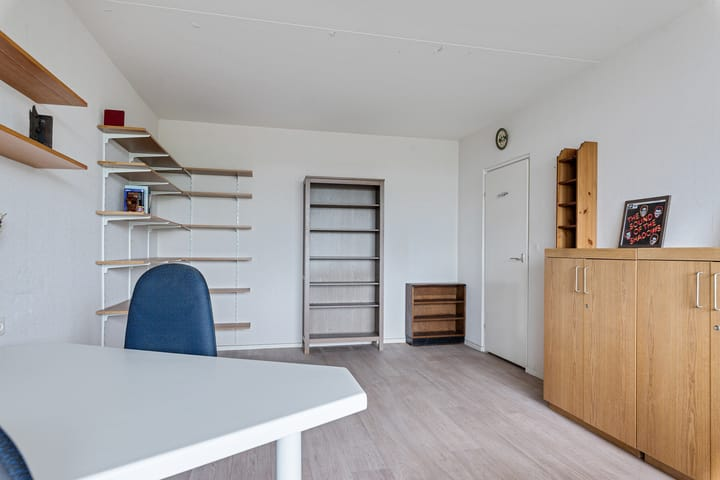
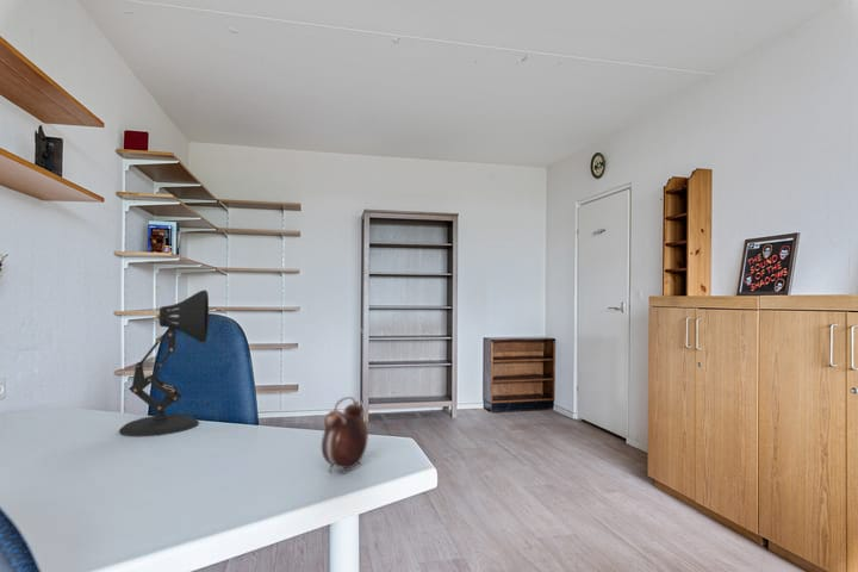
+ desk lamp (164, 358)
+ alarm clock (344, 433)
